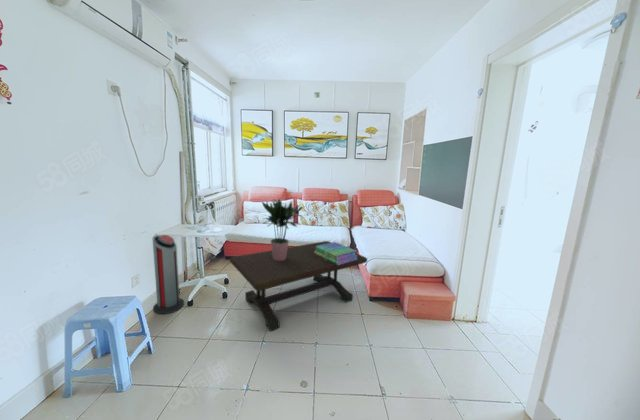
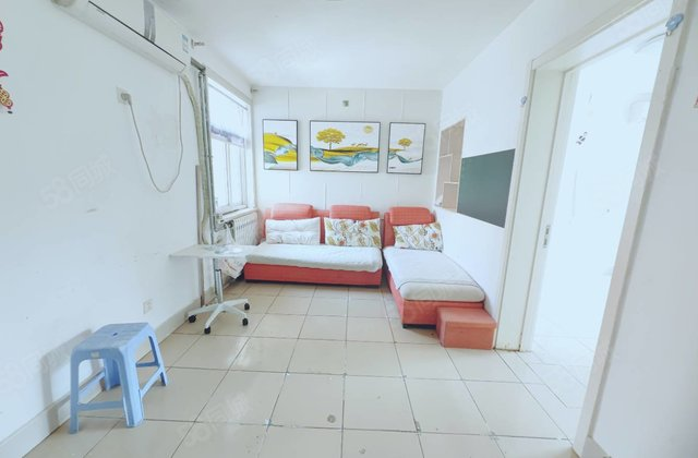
- potted plant (285, 228)
- air purifier (166, 271)
- coffee table (300, 278)
- stack of books (335, 252)
